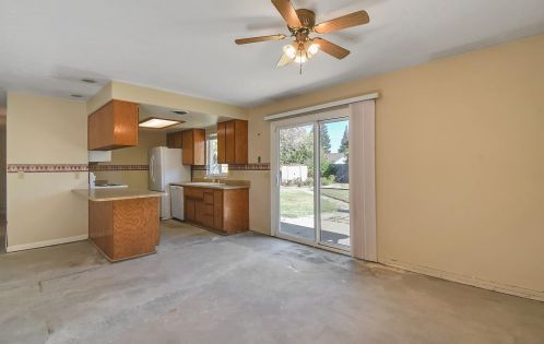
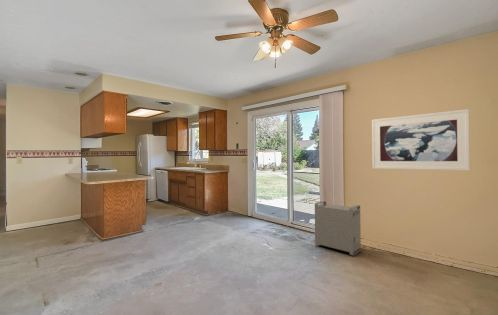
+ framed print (415, 142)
+ storage bin (337, 226)
